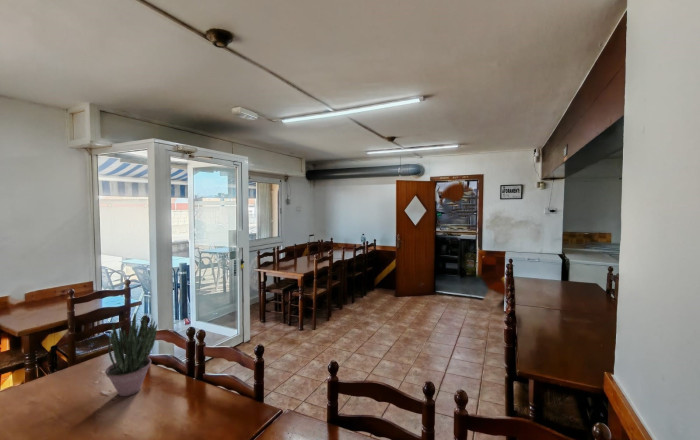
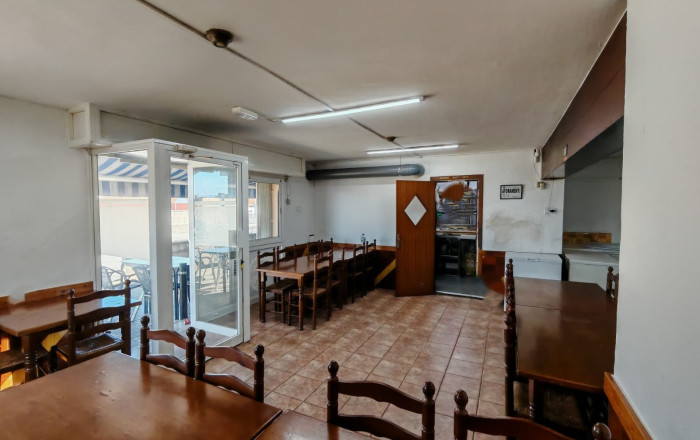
- potted plant (133, 351)
